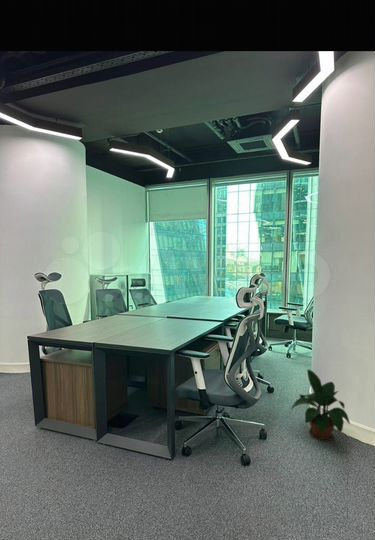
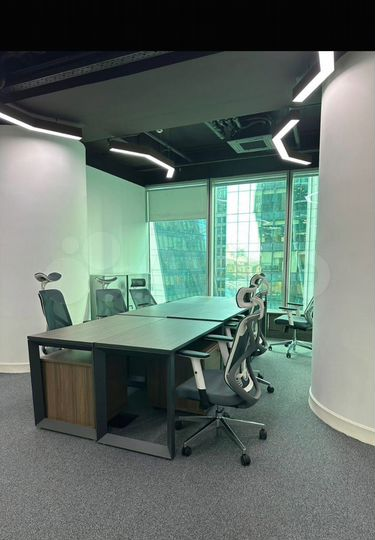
- potted plant (323, 404)
